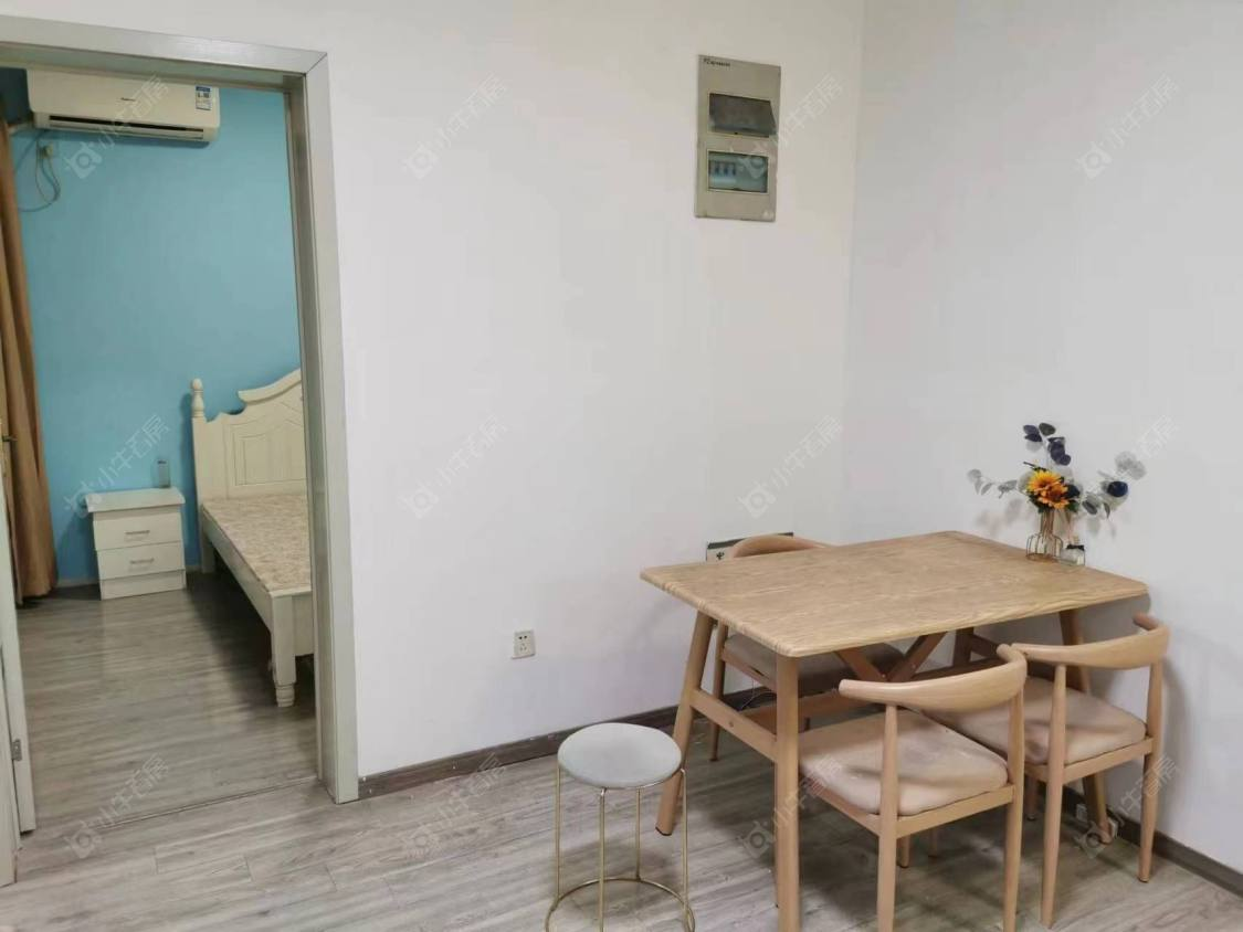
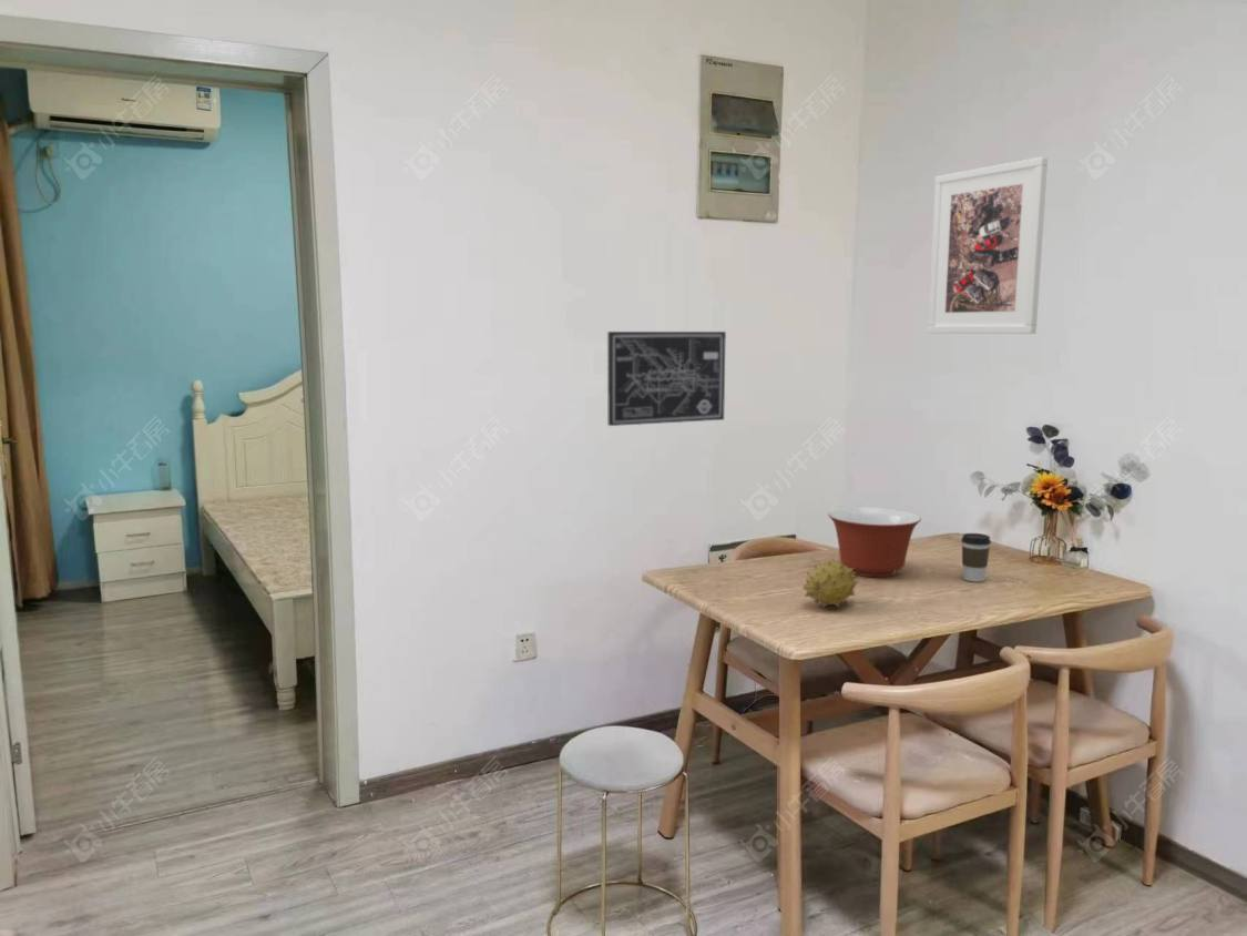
+ mixing bowl (872, 543)
+ wall art (667, 377)
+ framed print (983, 251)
+ fruit (831, 581)
+ coffee cup (974, 557)
